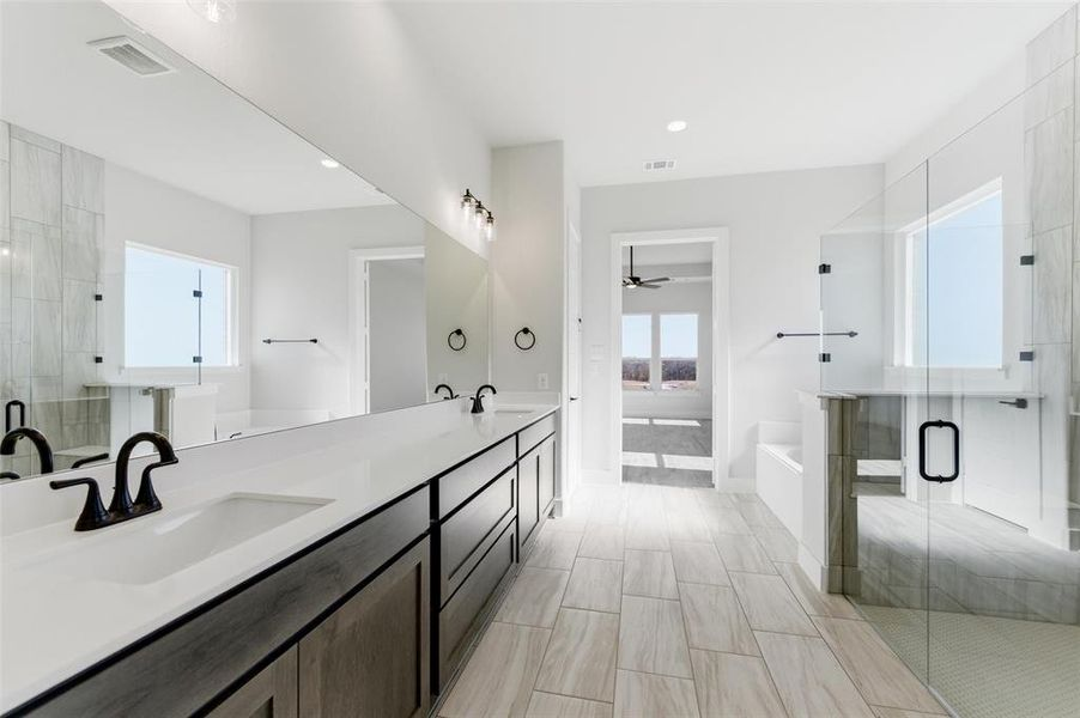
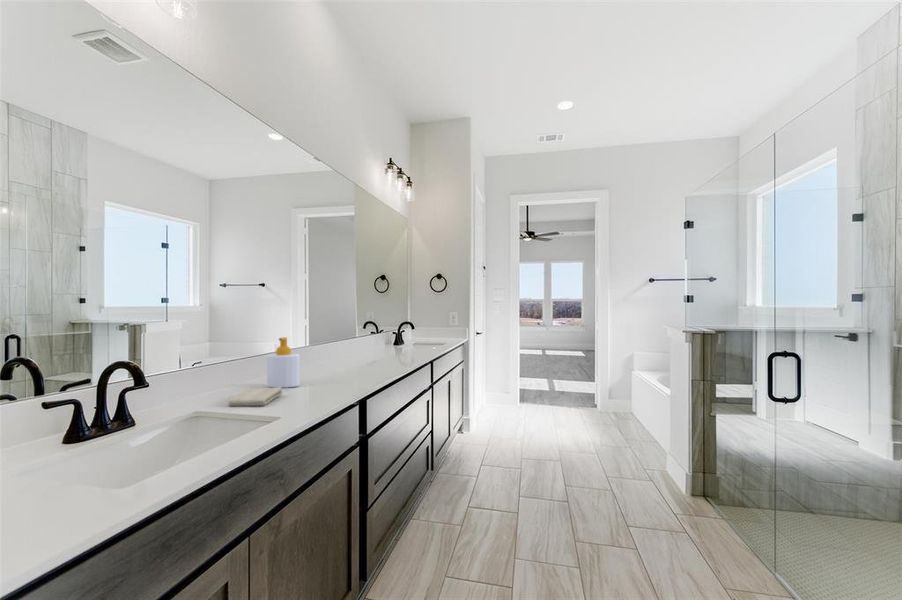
+ soap bottle (283, 361)
+ washcloth (257, 395)
